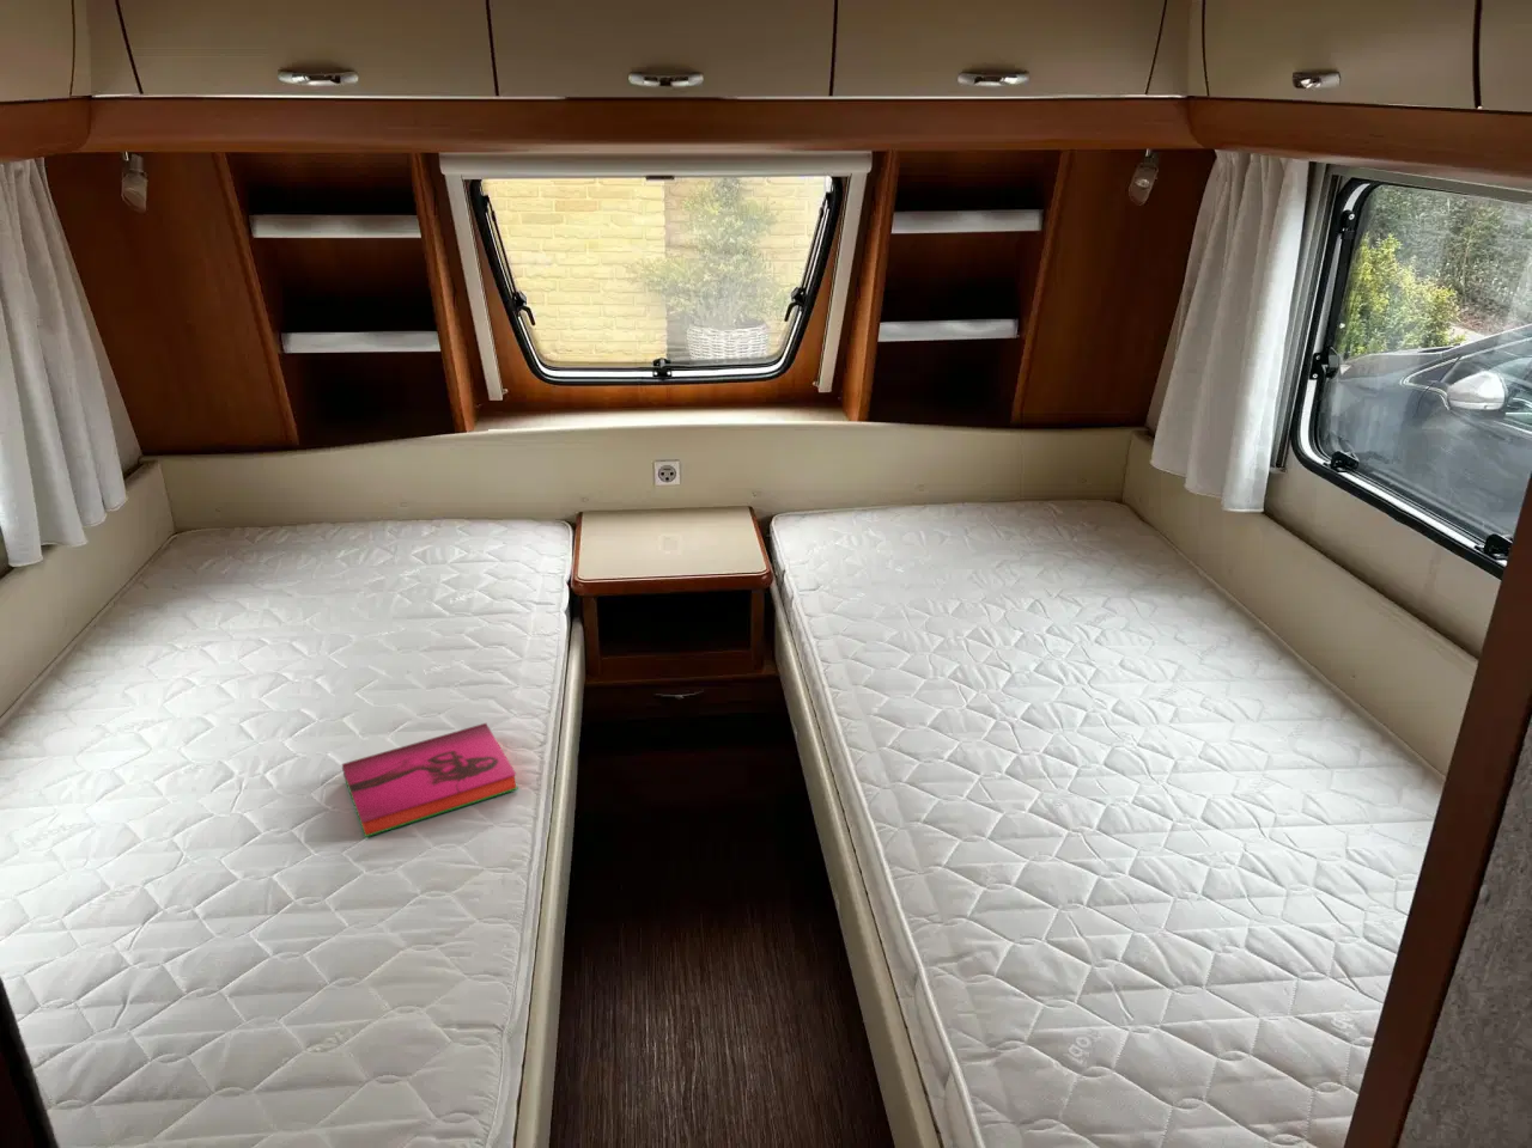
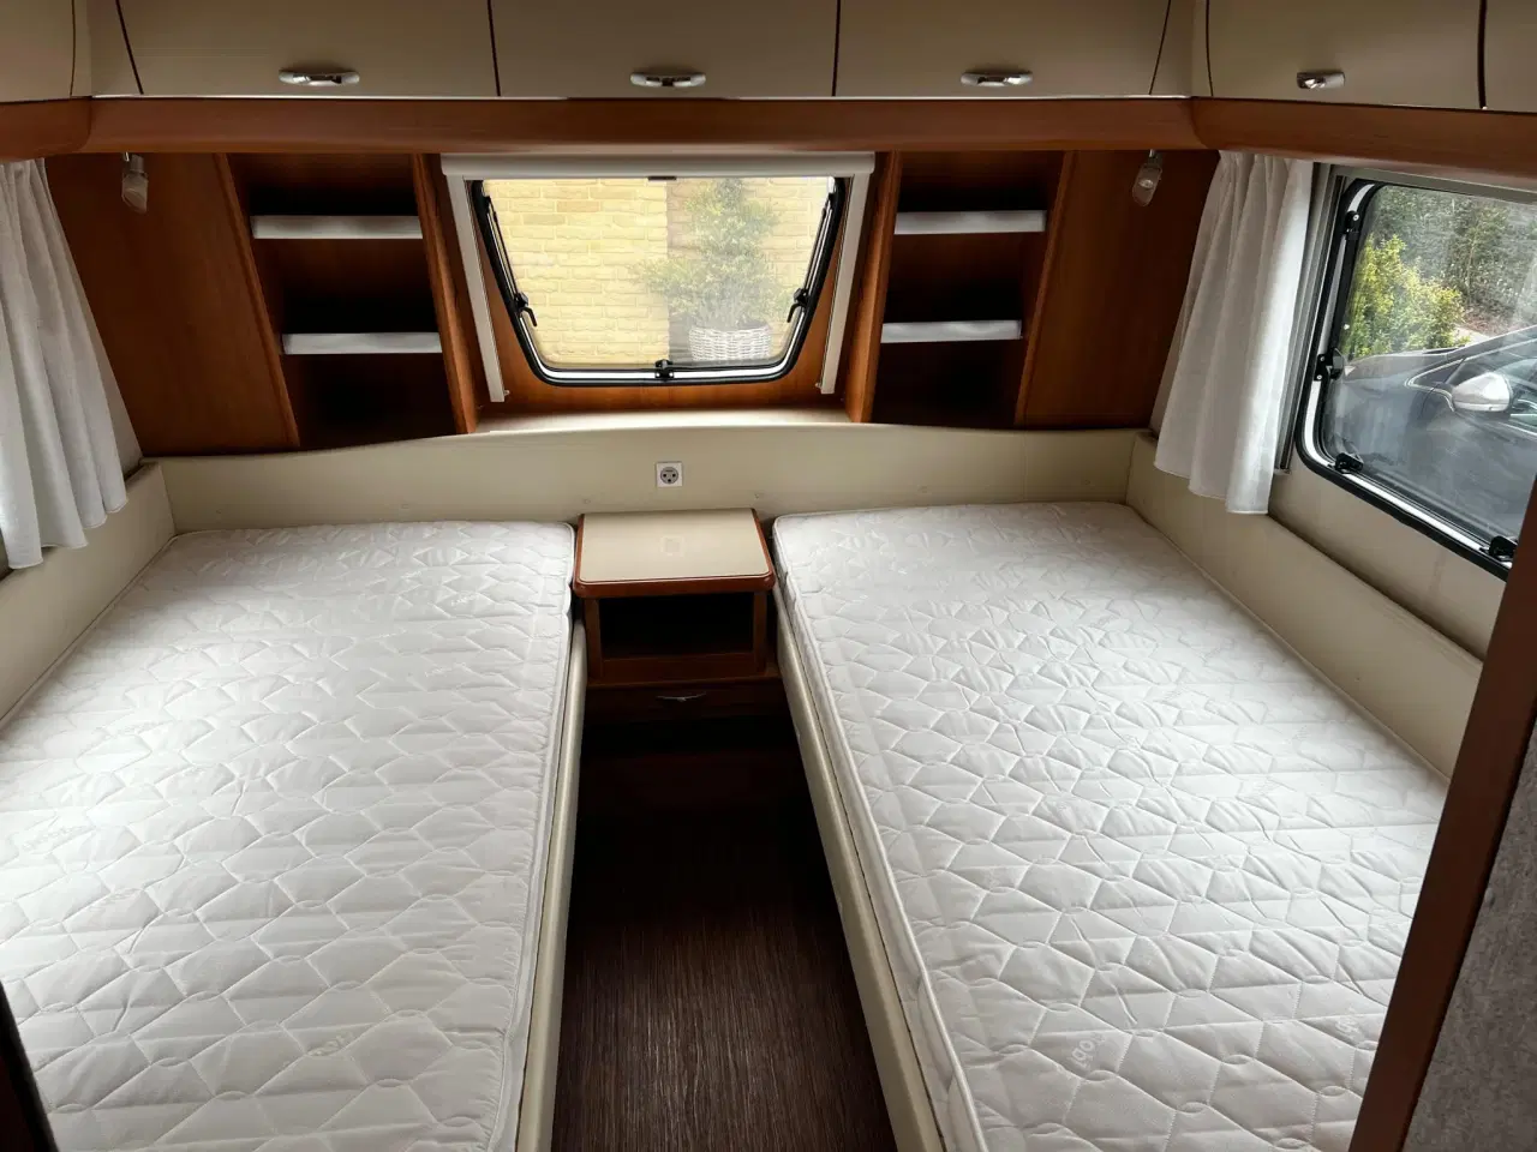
- hardback book (428, 775)
